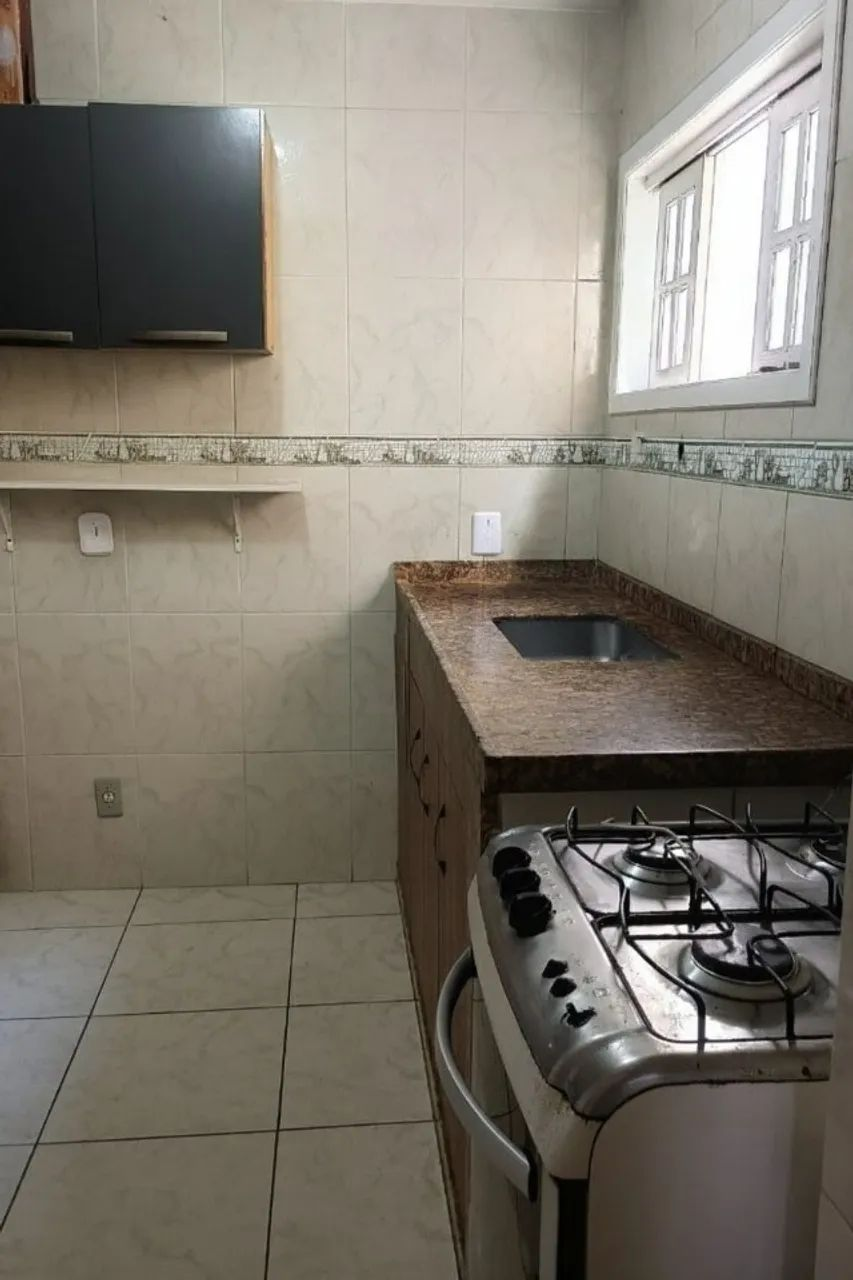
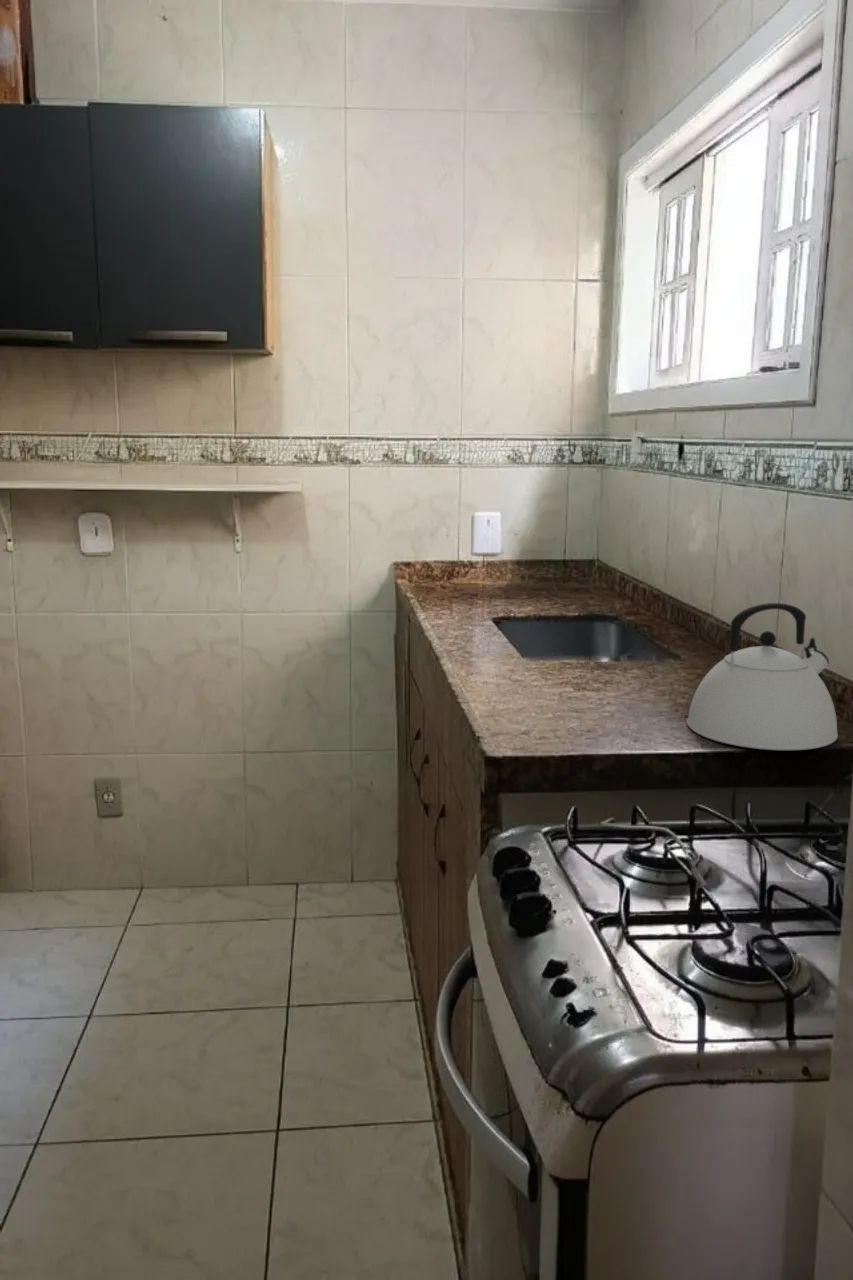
+ kettle (768, 666)
